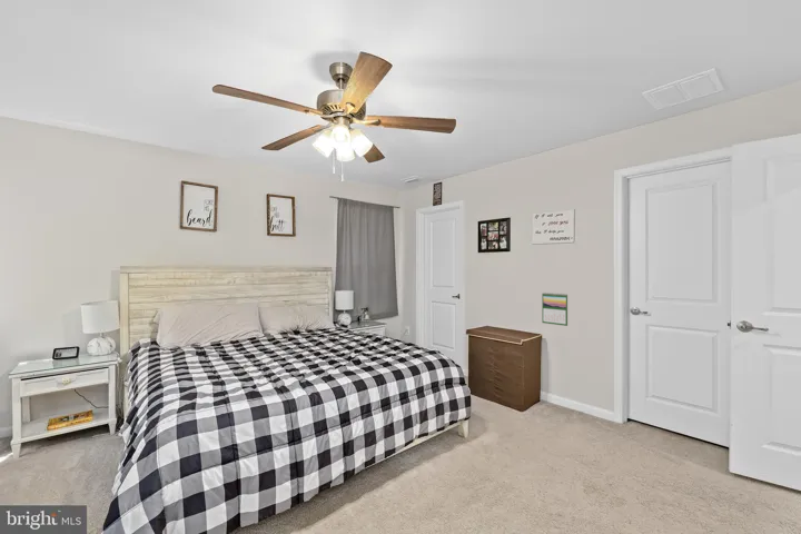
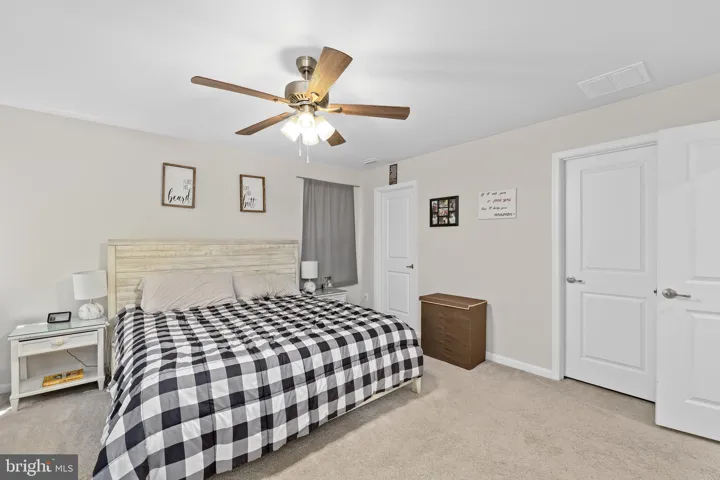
- calendar (554, 308)
